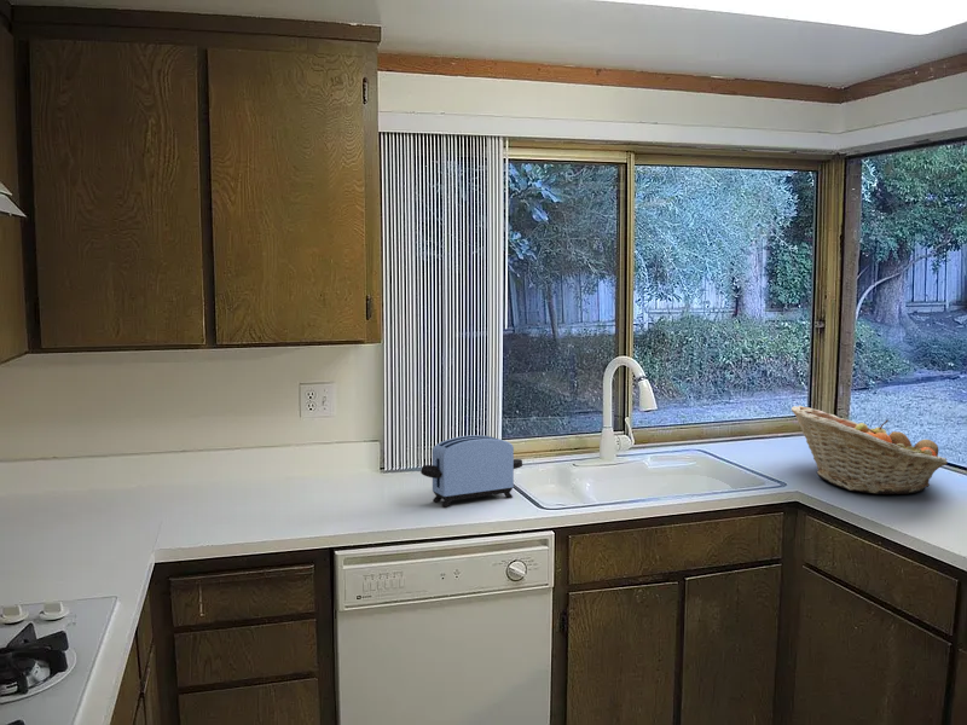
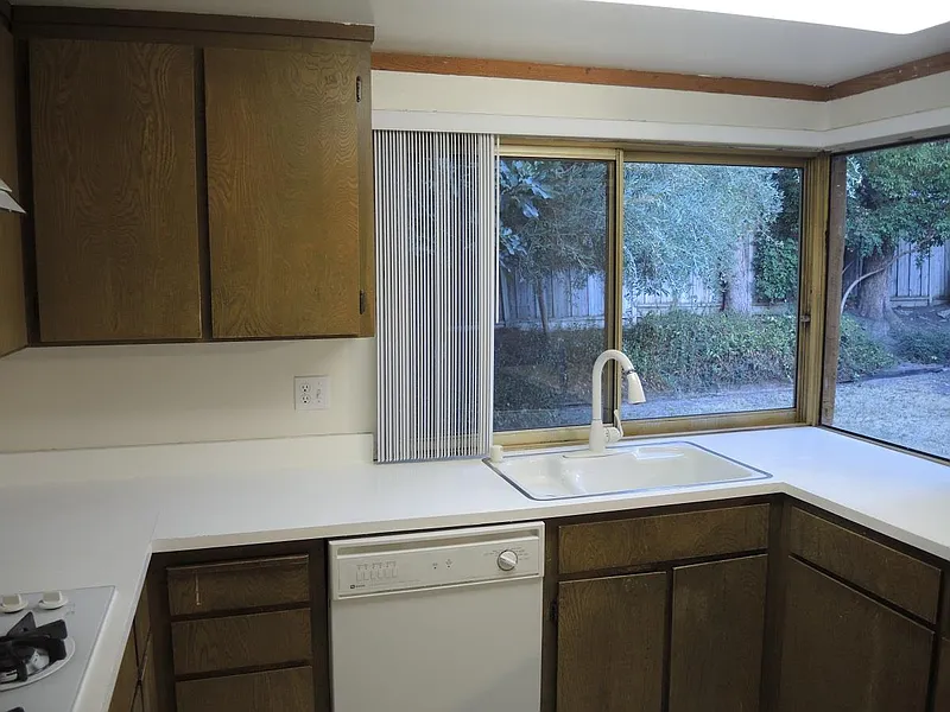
- fruit basket (863, 446)
- toaster (473, 468)
